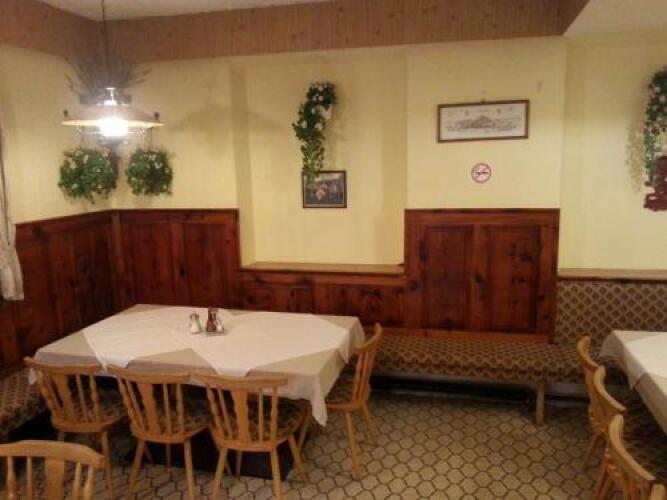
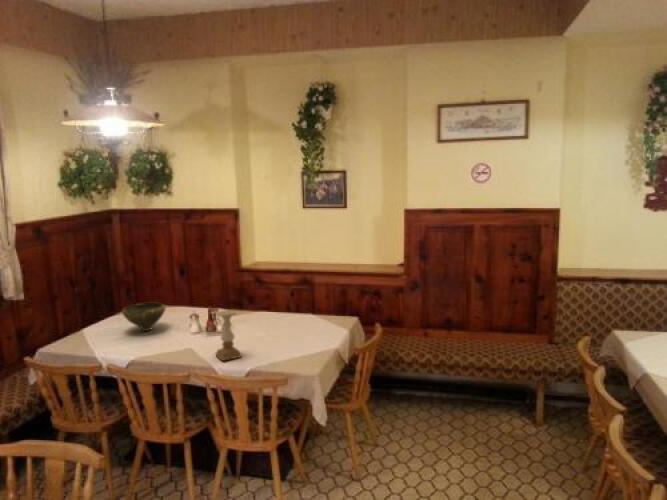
+ bowl (144, 318)
+ candle holder (227, 334)
